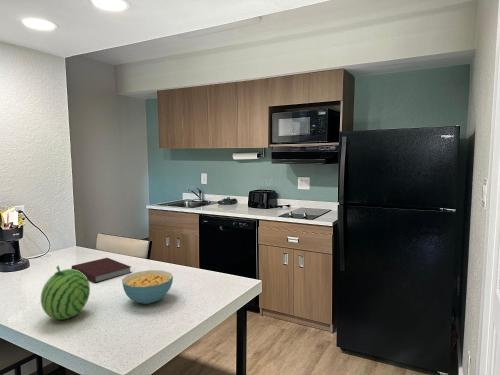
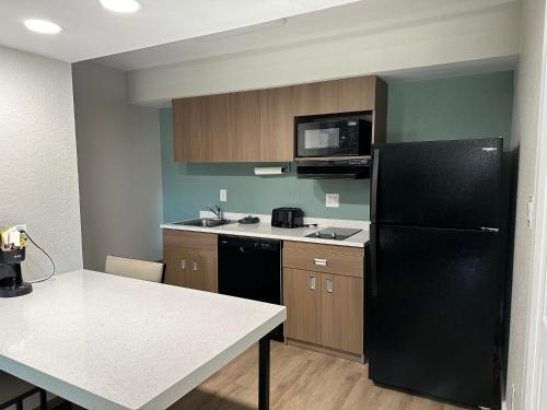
- fruit (66, 290)
- notebook (101, 269)
- cereal bowl (148, 289)
